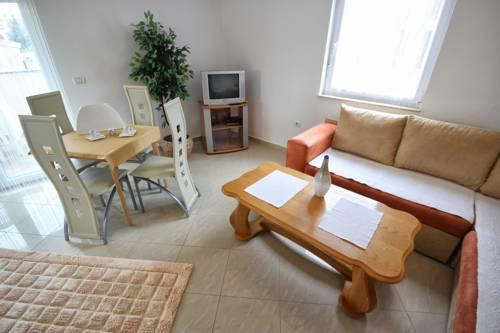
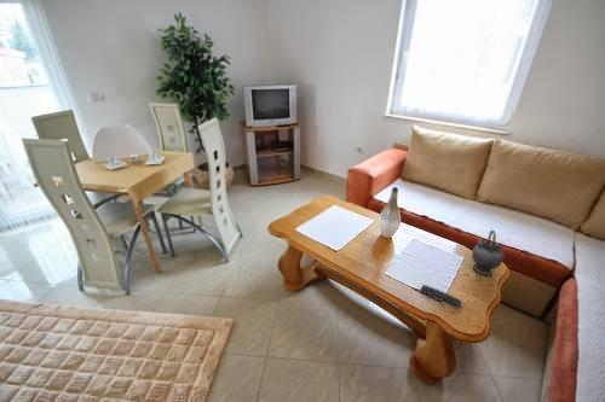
+ teapot (488, 250)
+ remote control (440, 295)
